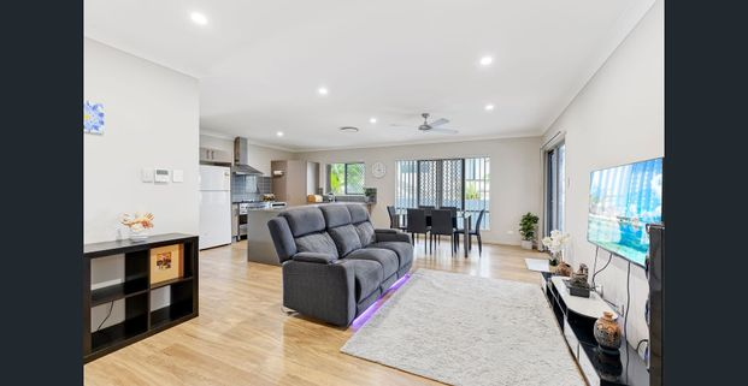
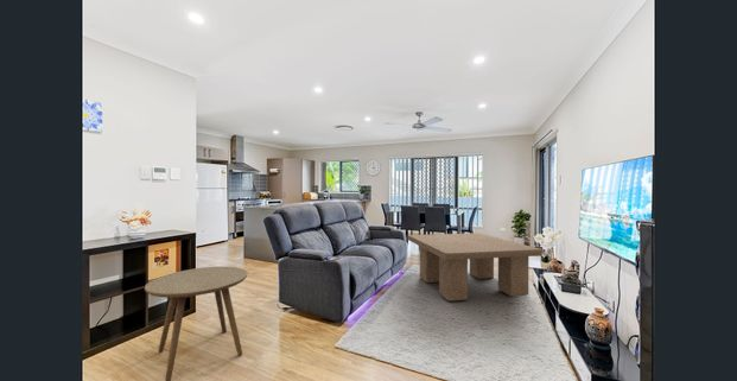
+ side table (183, 312)
+ coffee table (465, 262)
